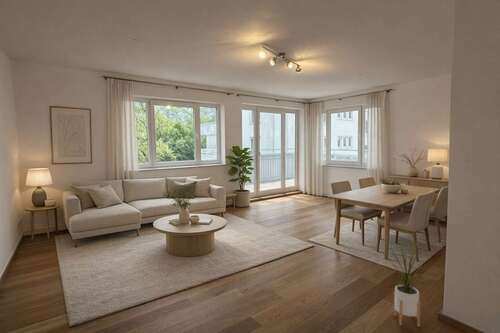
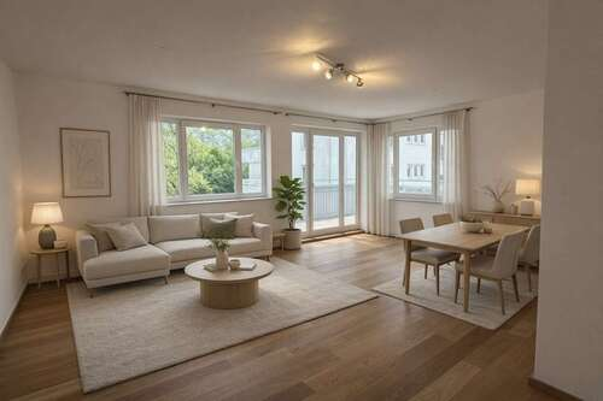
- house plant (408, 279)
